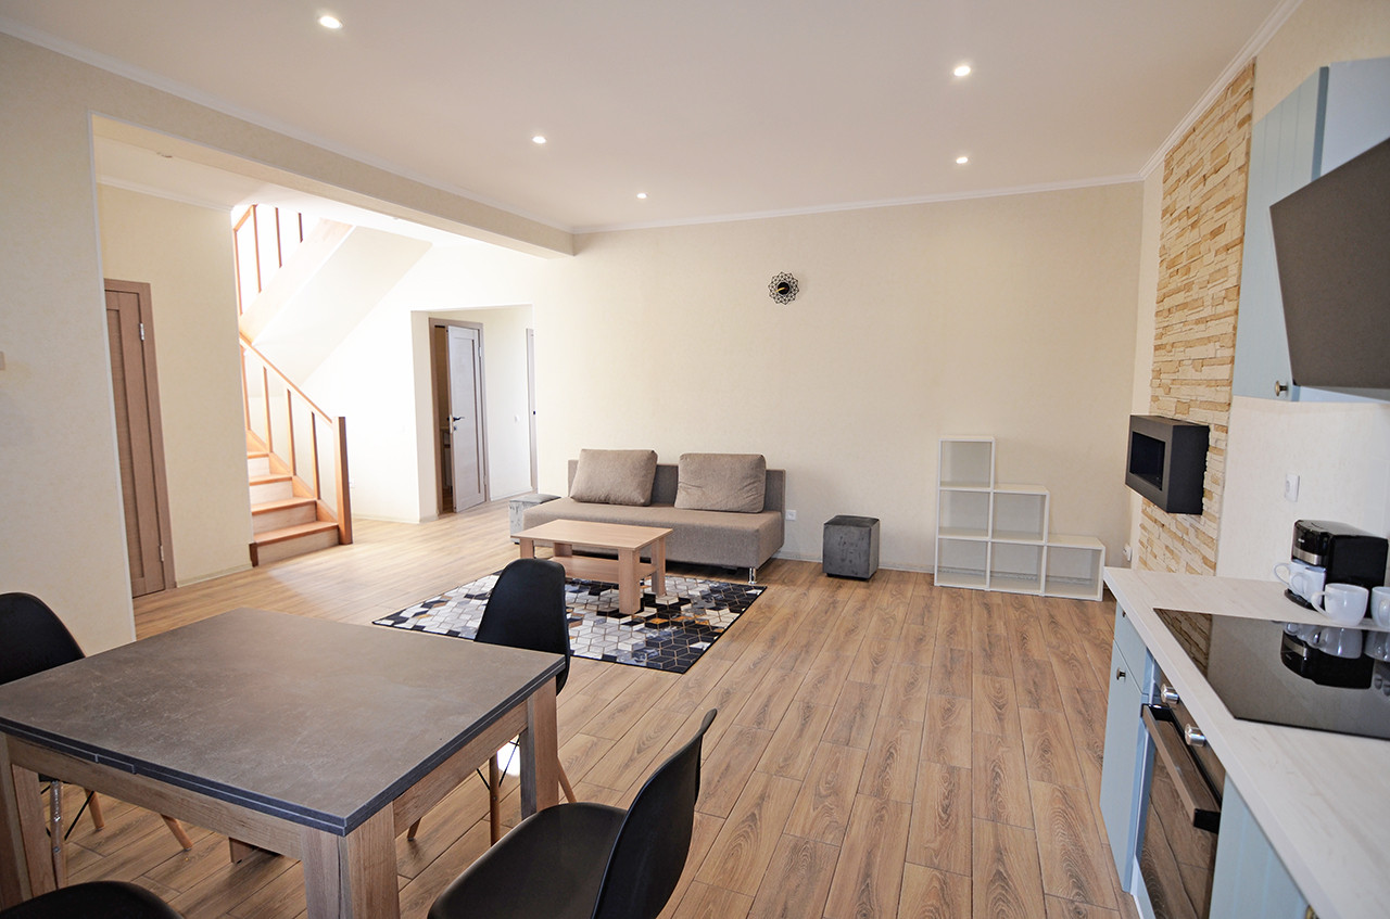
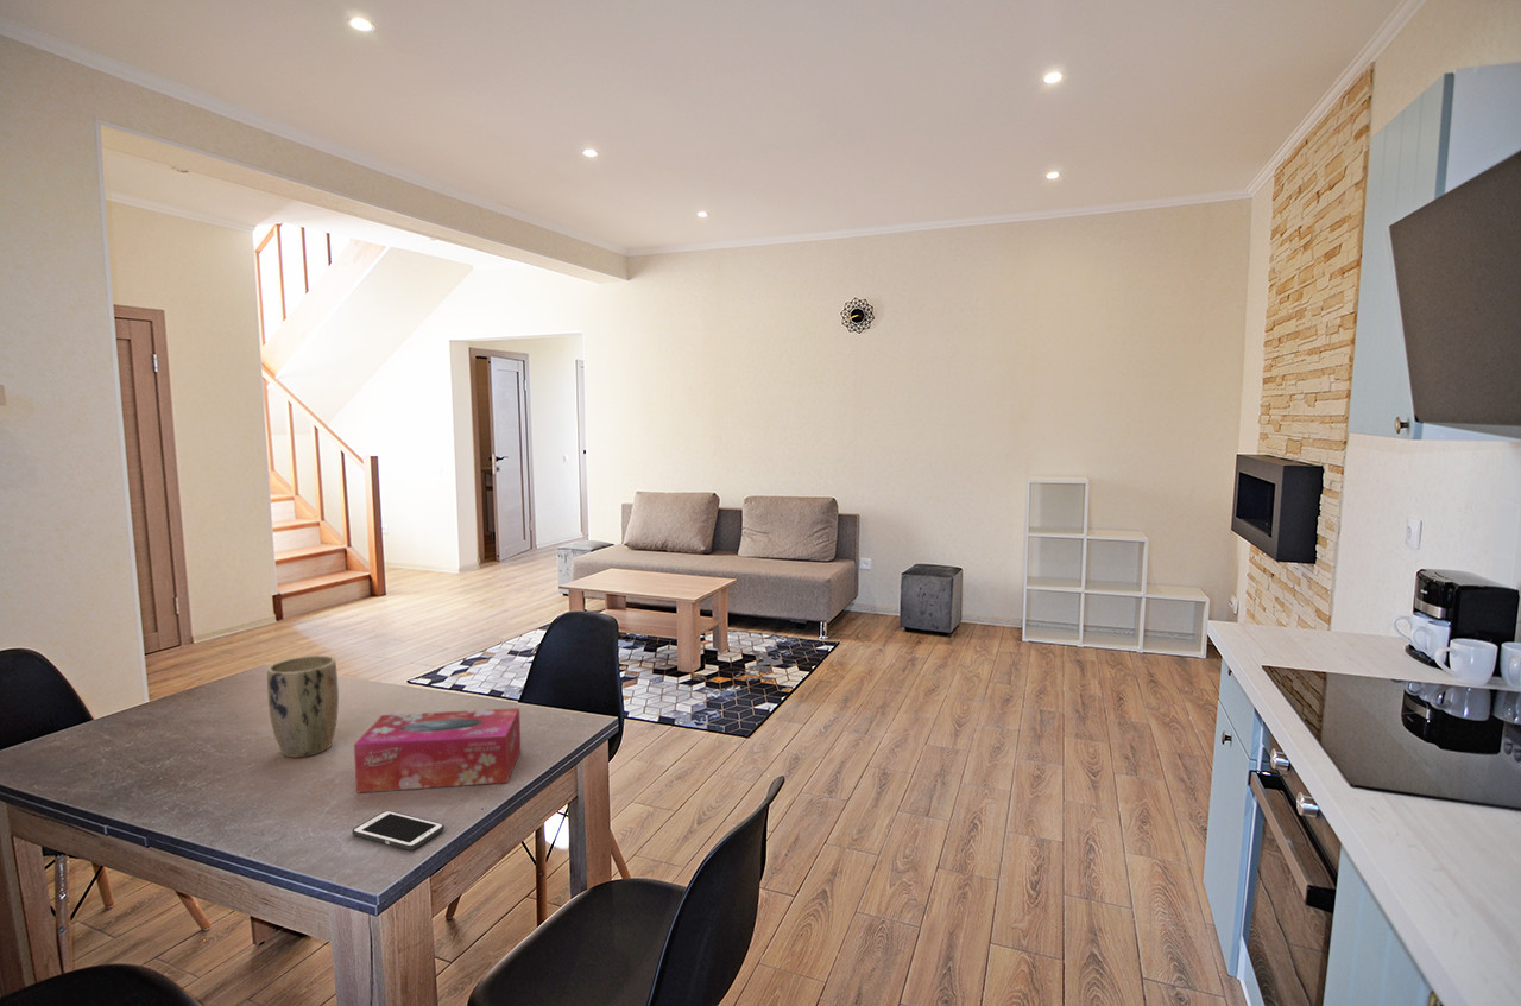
+ tissue box (442, 747)
+ plant pot (304, 706)
+ cell phone (398, 829)
